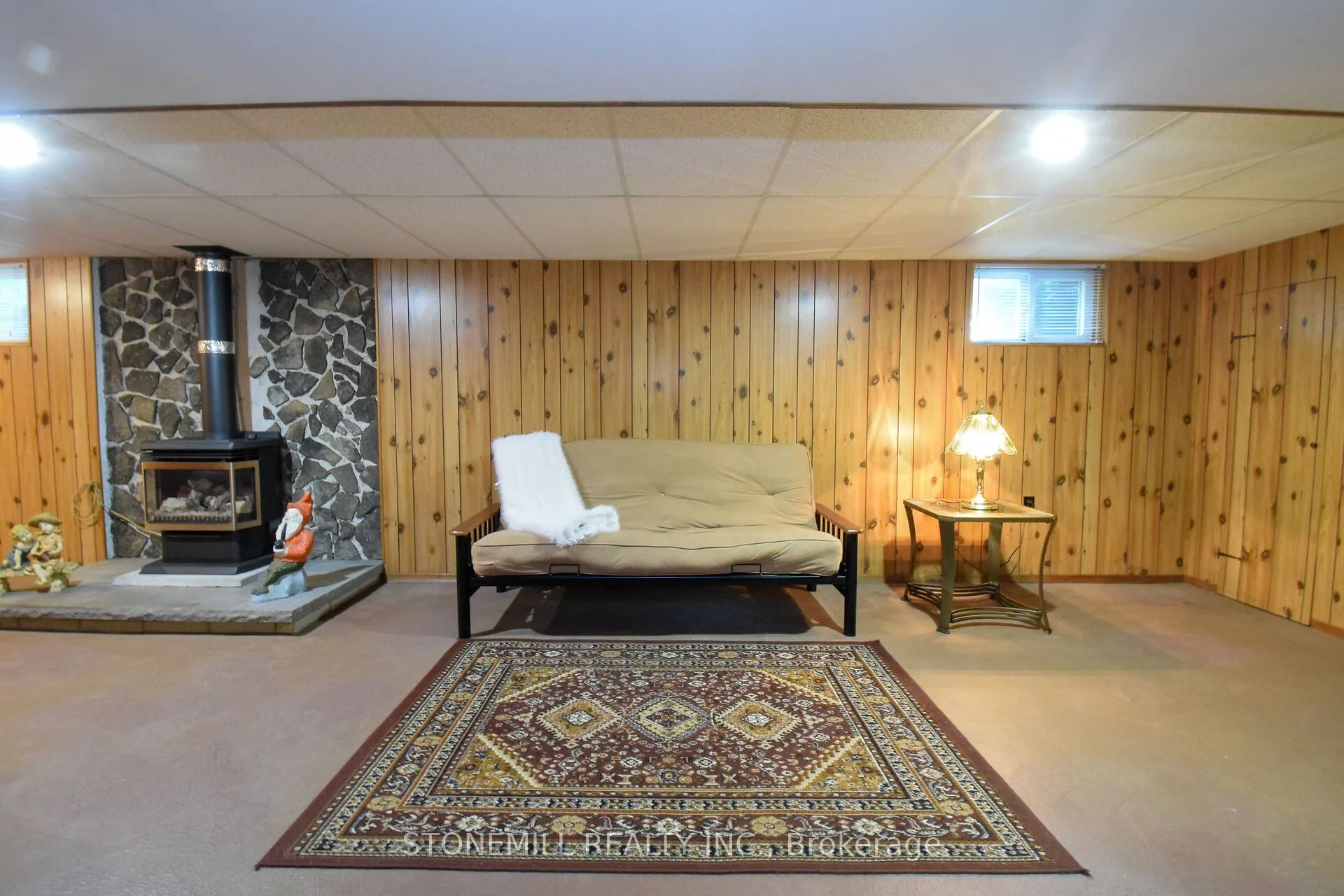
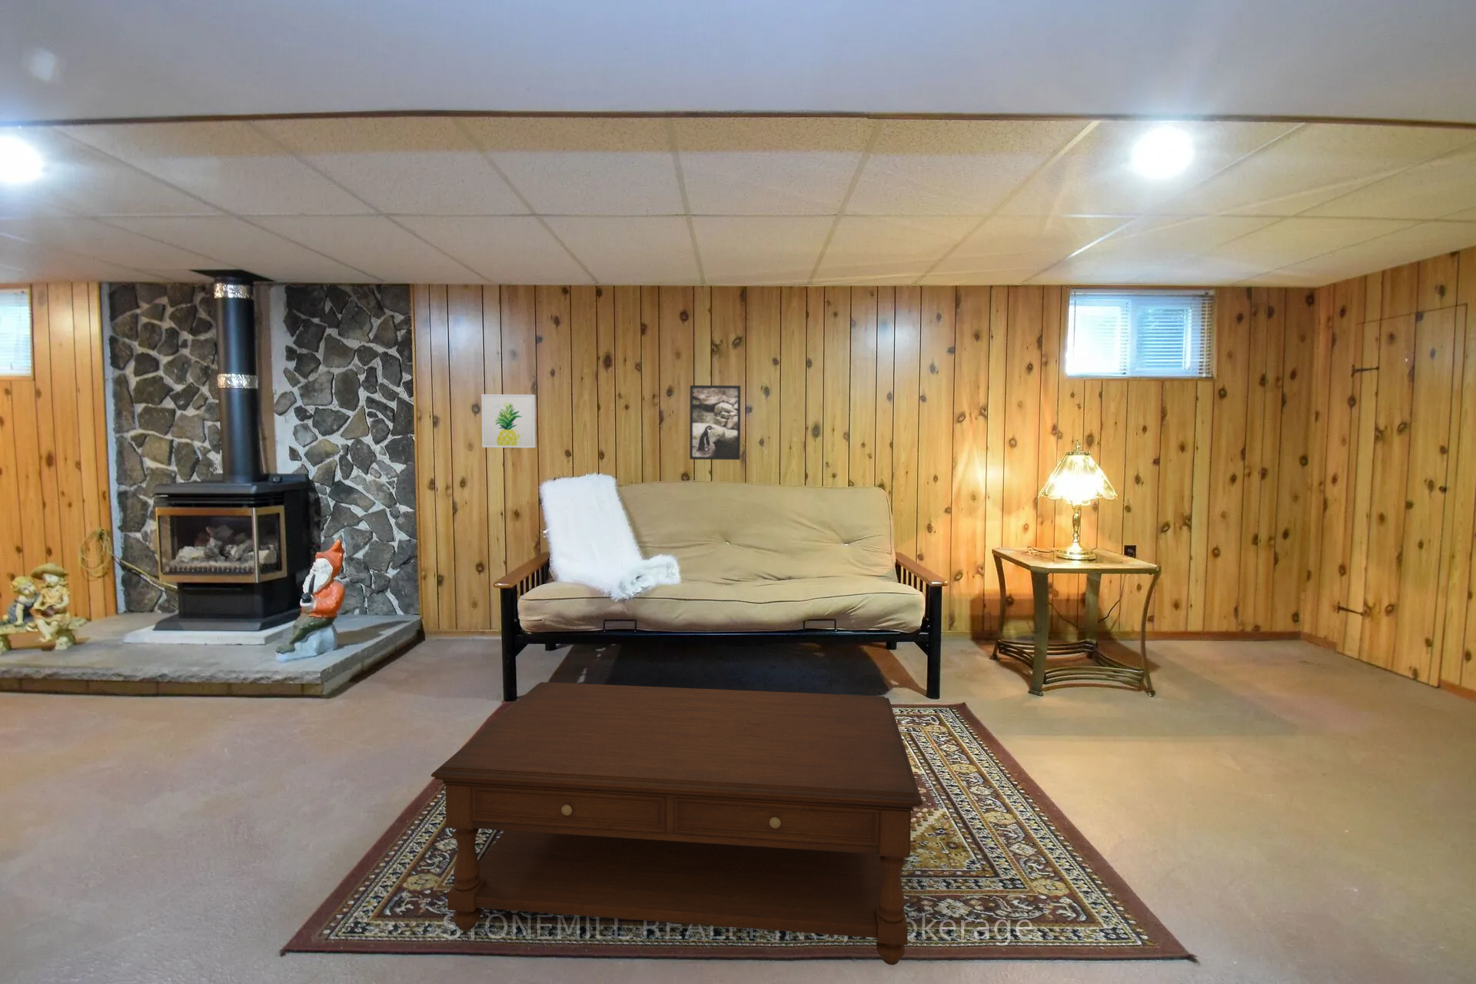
+ coffee table (691, 801)
+ wall art (508, 421)
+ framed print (715, 422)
